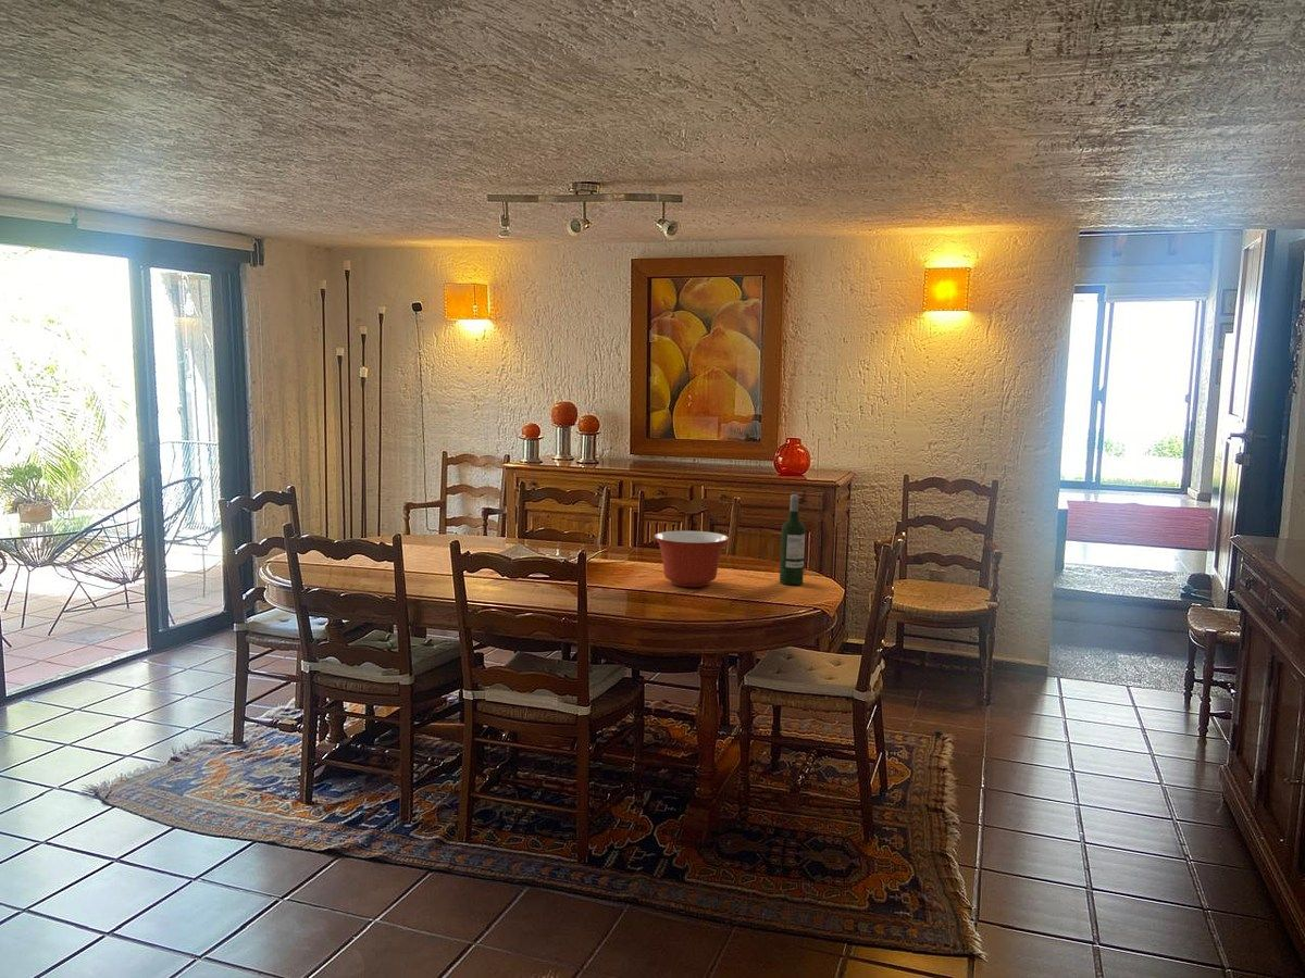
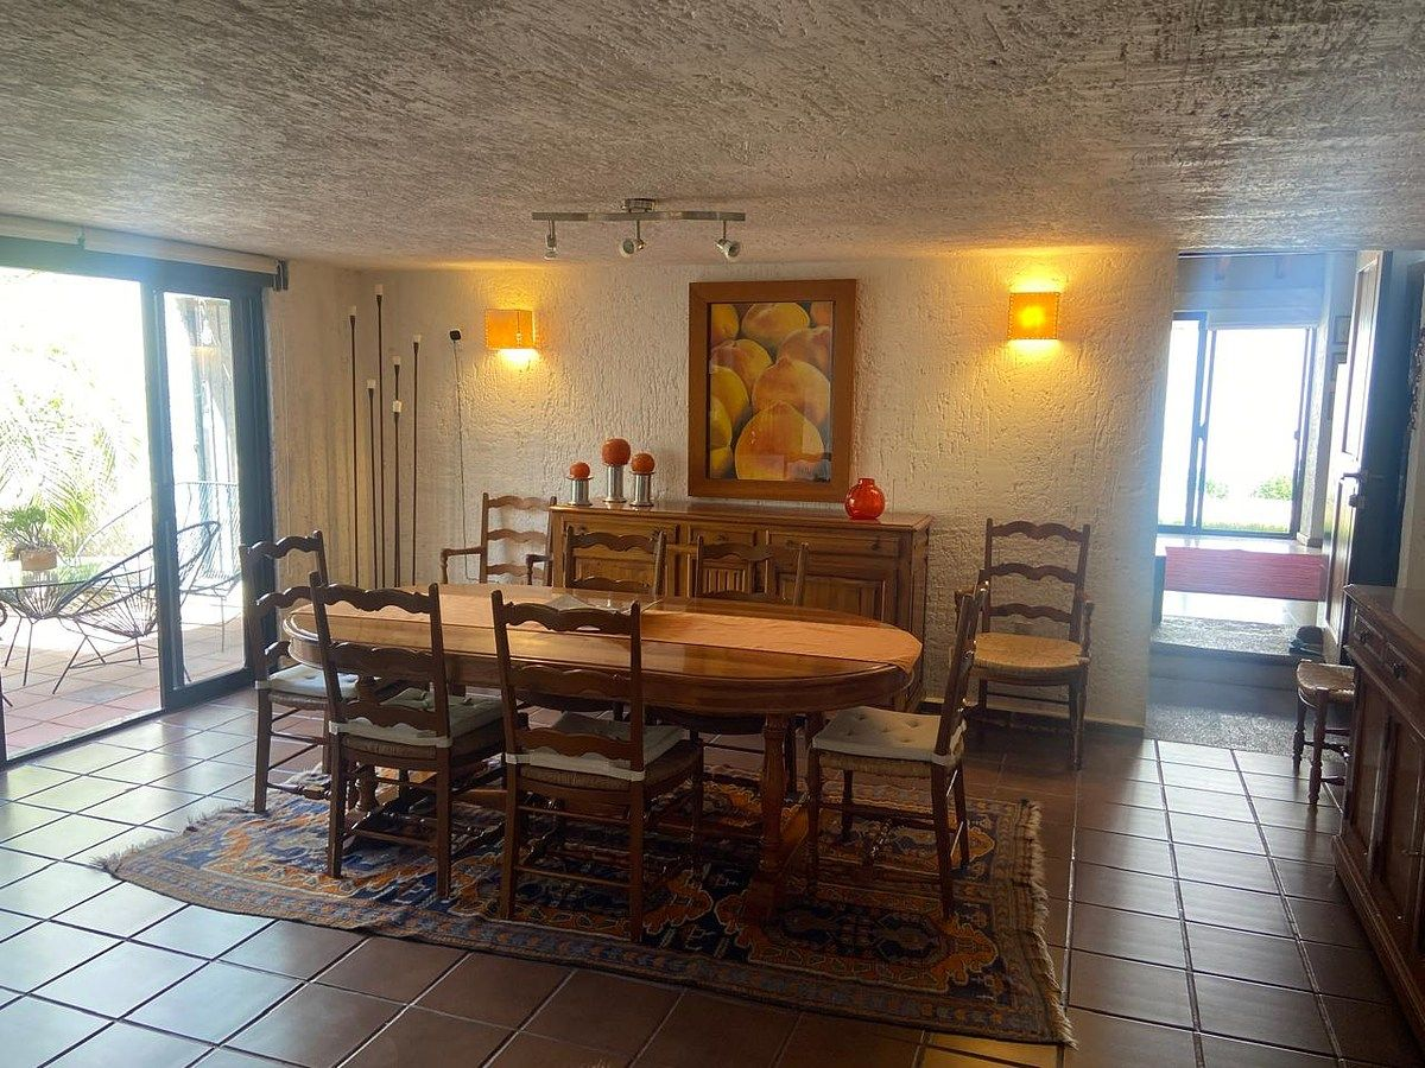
- wine bottle (793, 539)
- mixing bowl (691, 560)
